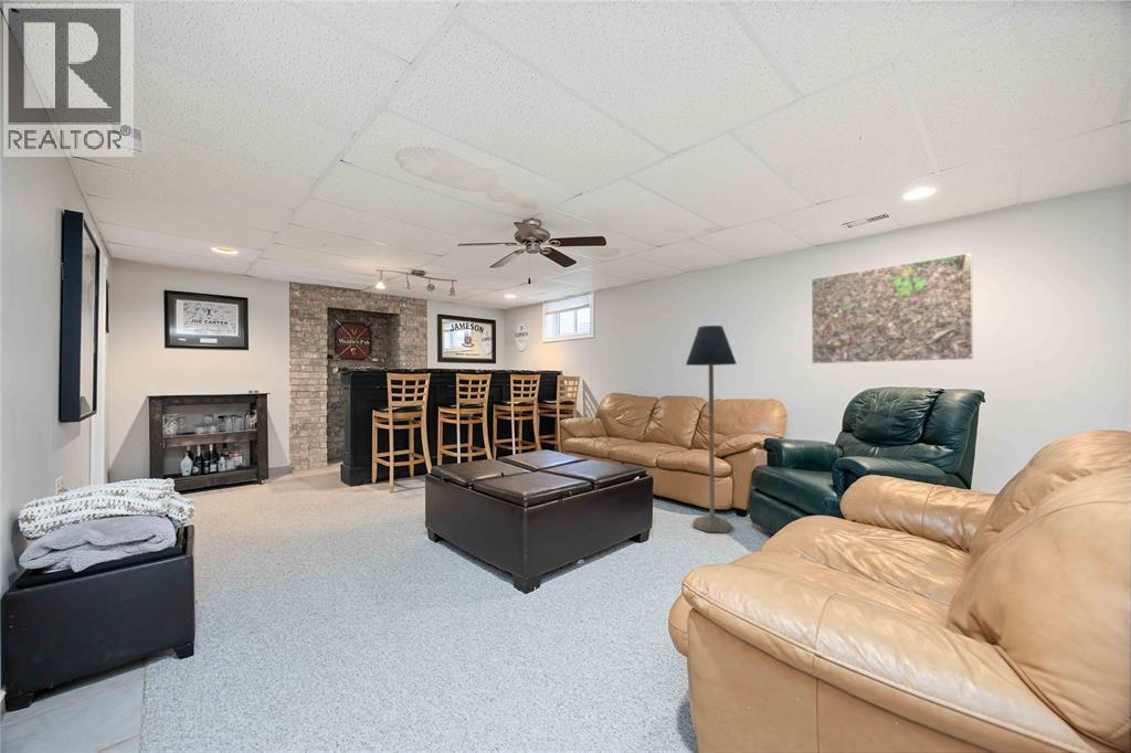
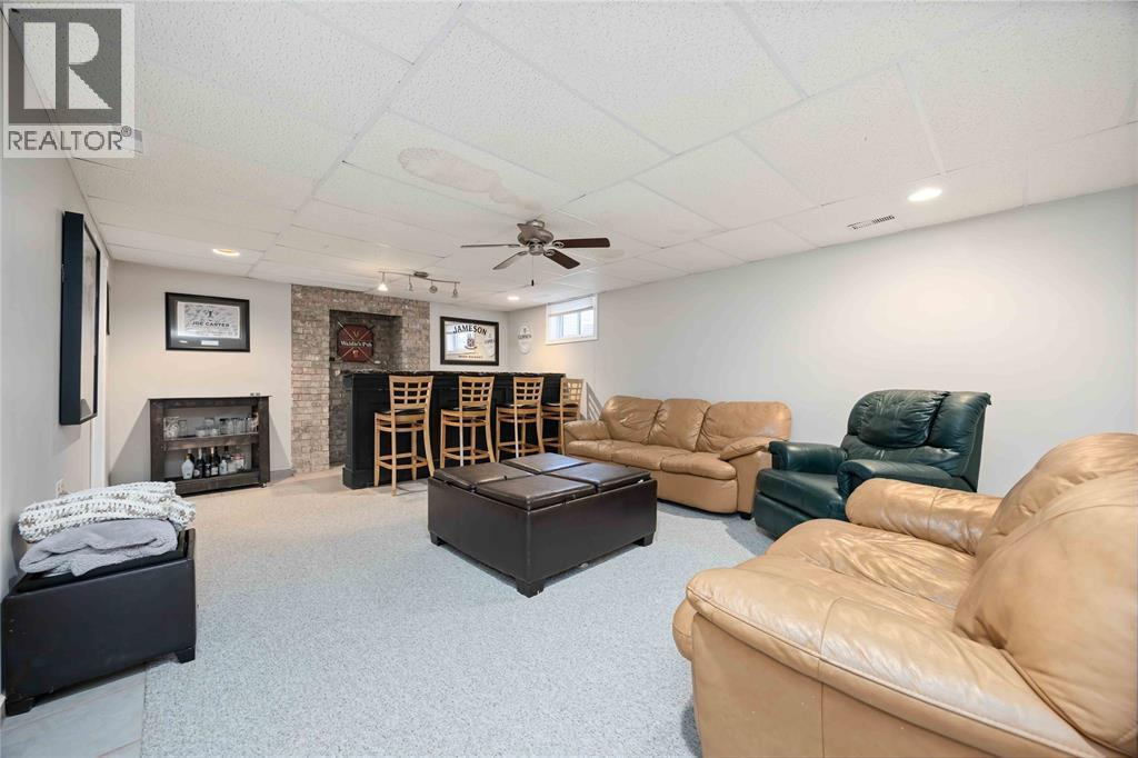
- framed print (882, 315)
- floor lamp (710, 426)
